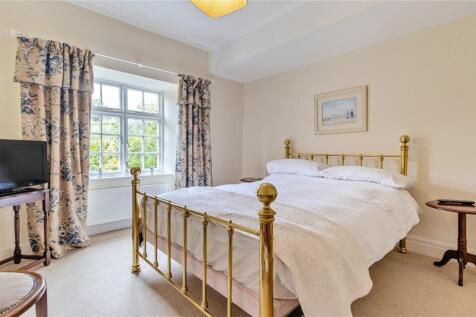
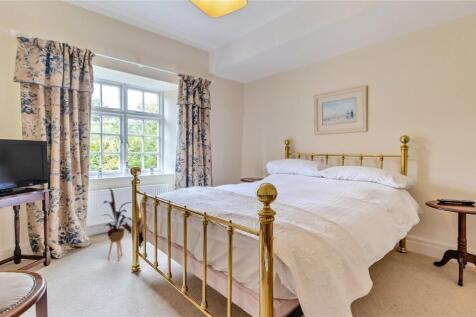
+ house plant (119, 222)
